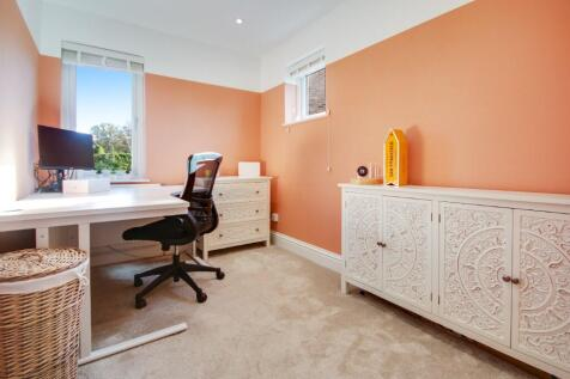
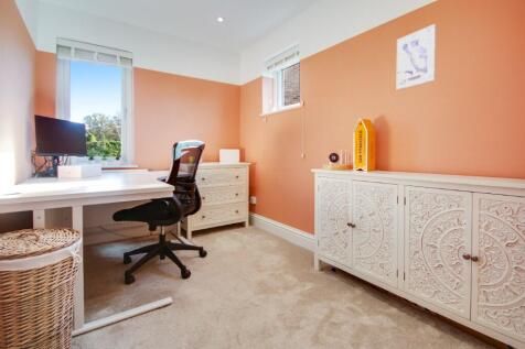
+ wall art (415, 58)
